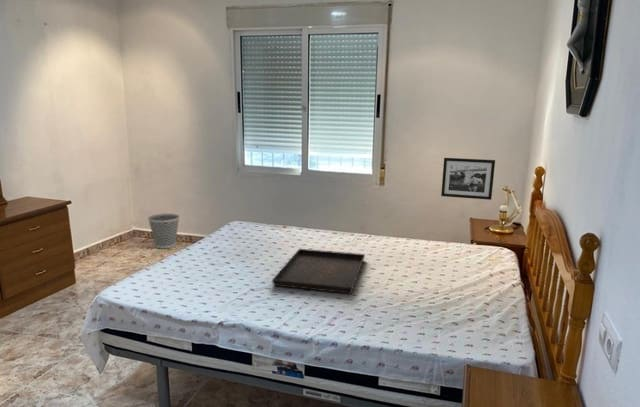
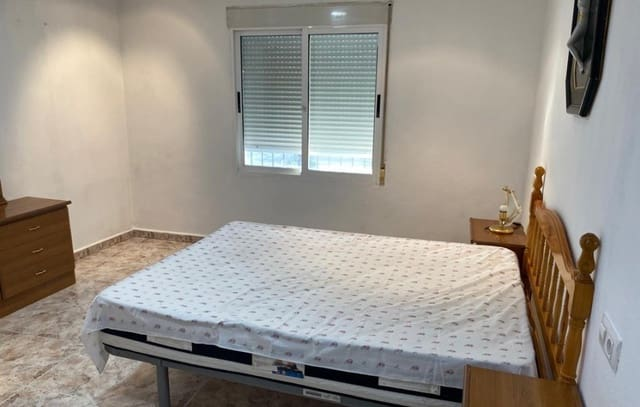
- picture frame (467, 178)
- wastebasket (164, 231)
- serving tray (322, 268)
